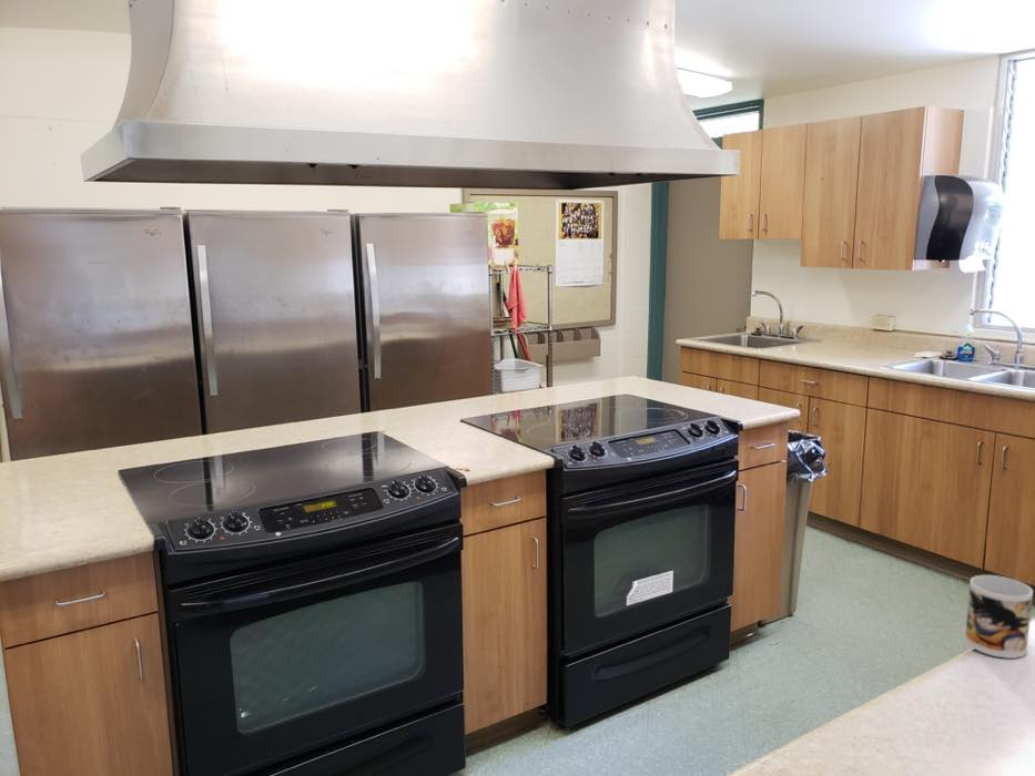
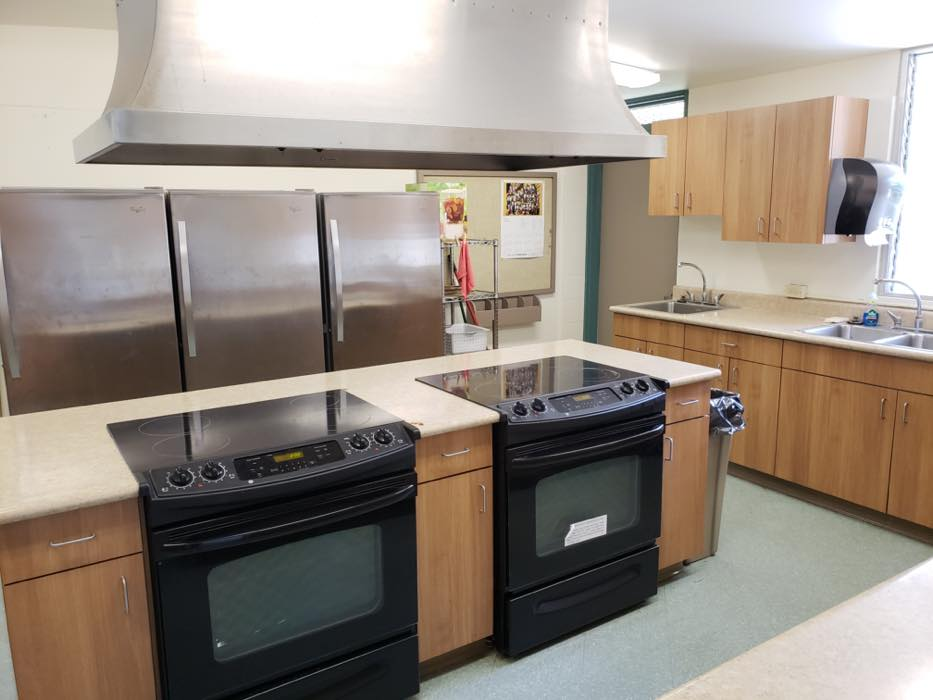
- mug (1004, 612)
